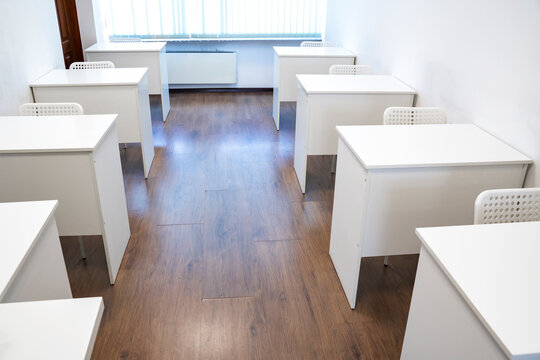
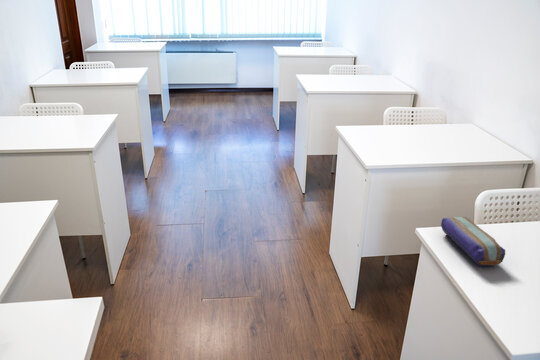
+ pencil case (470, 239)
